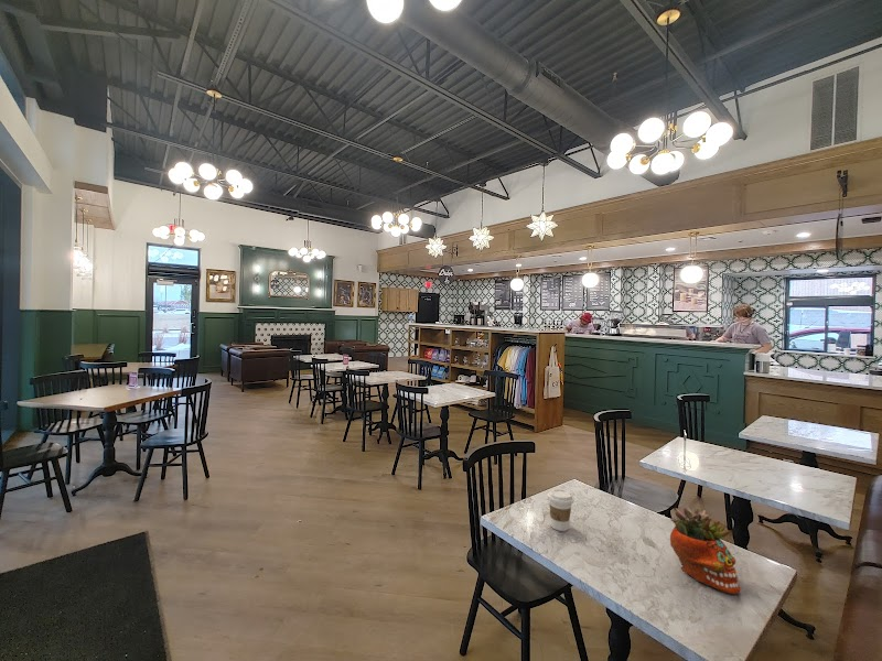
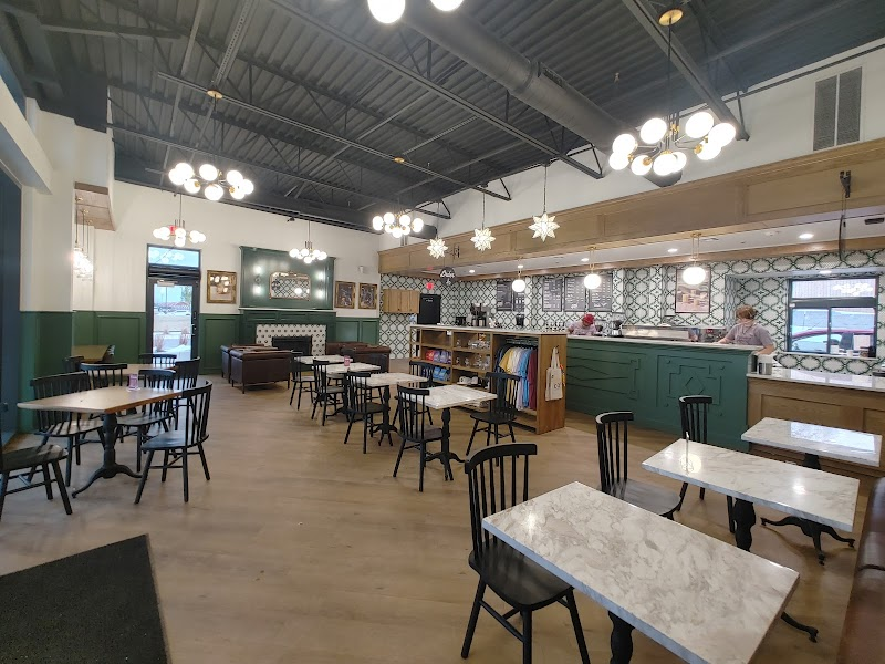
- coffee cup (560, 509)
- succulent planter (704, 543)
